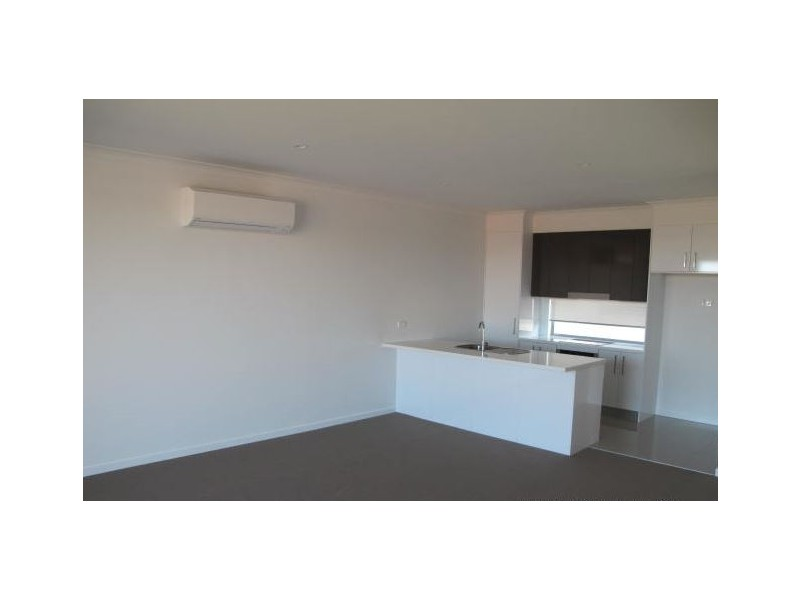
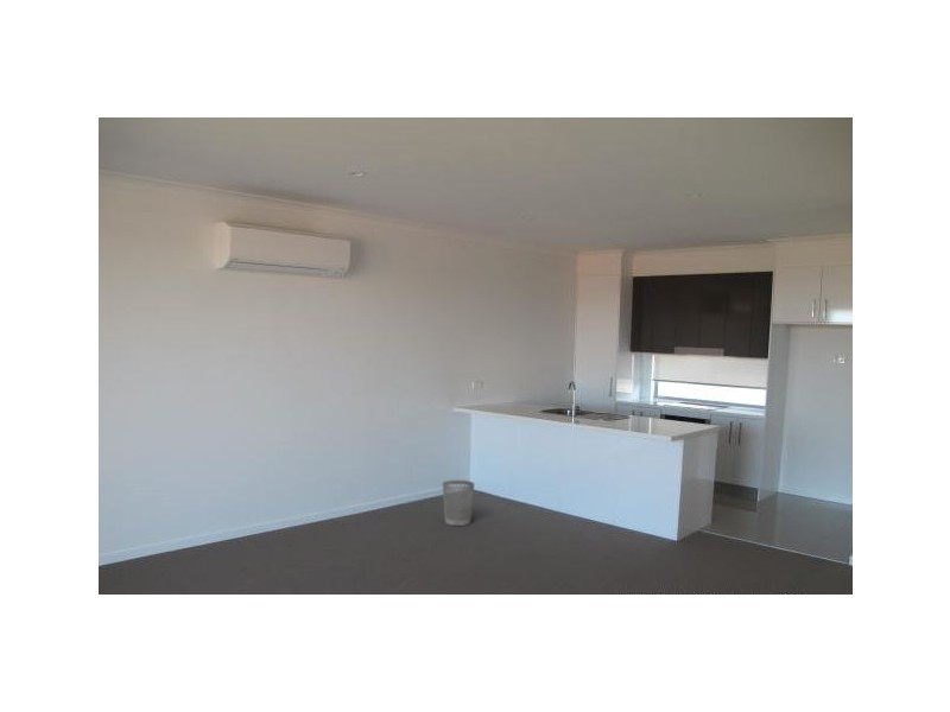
+ wastebasket (457, 502)
